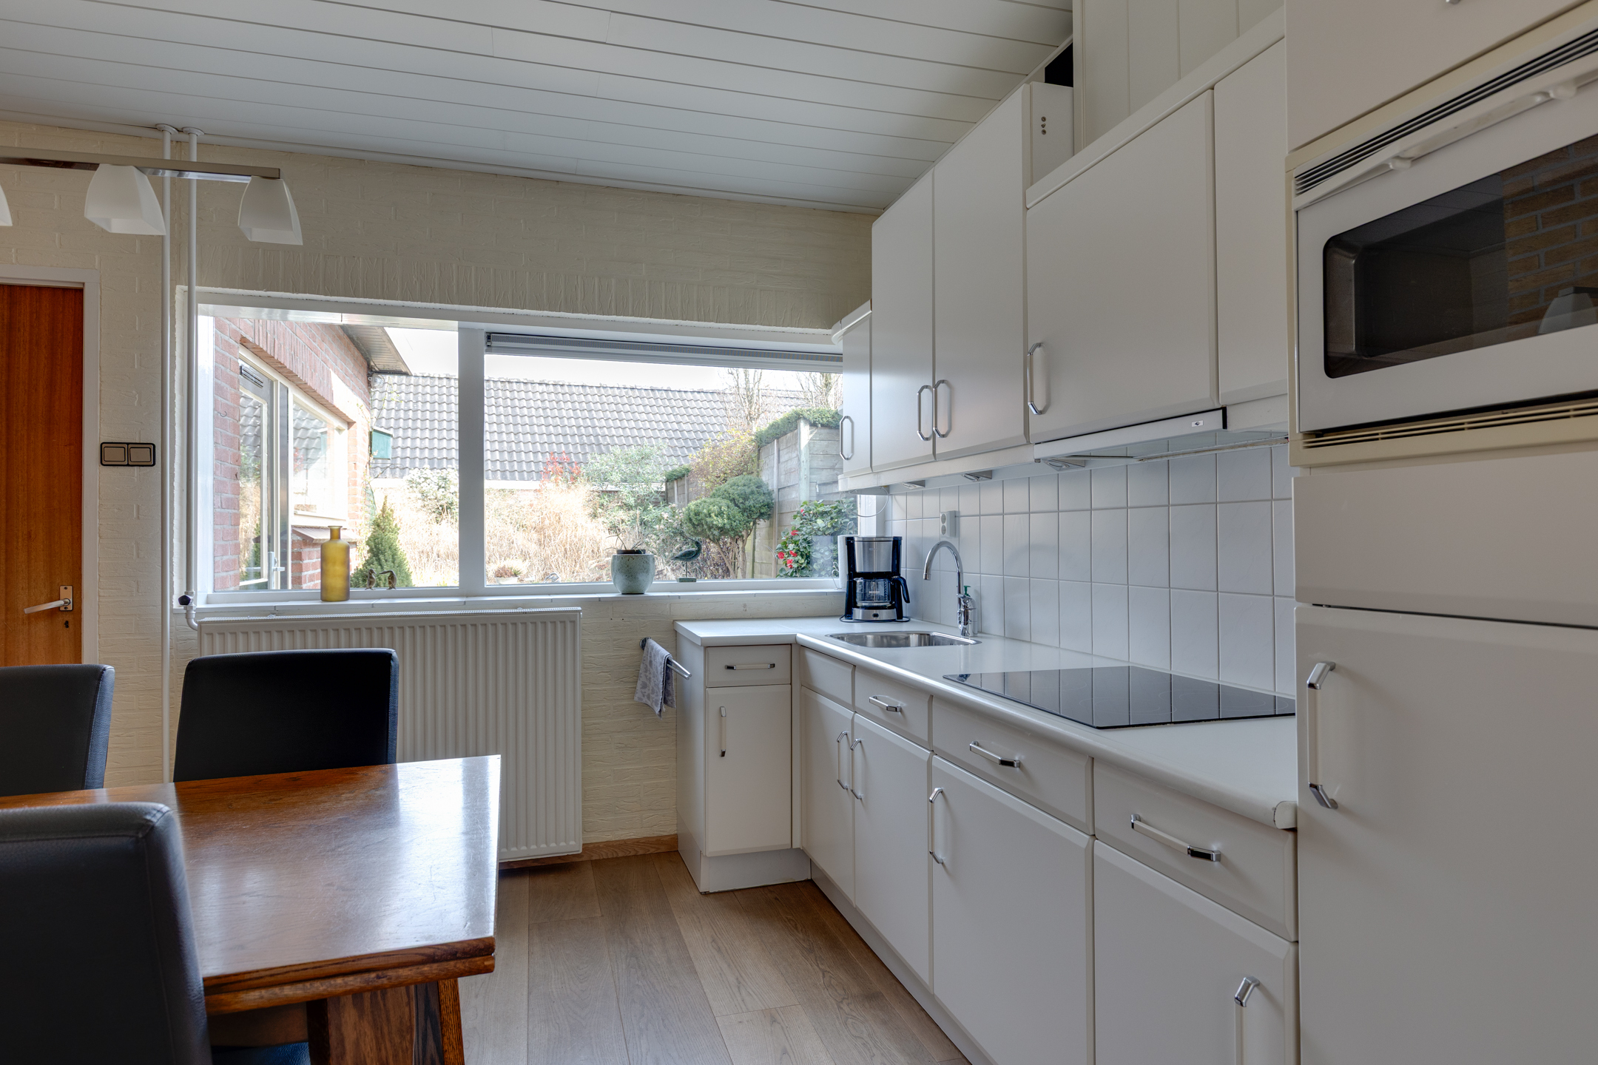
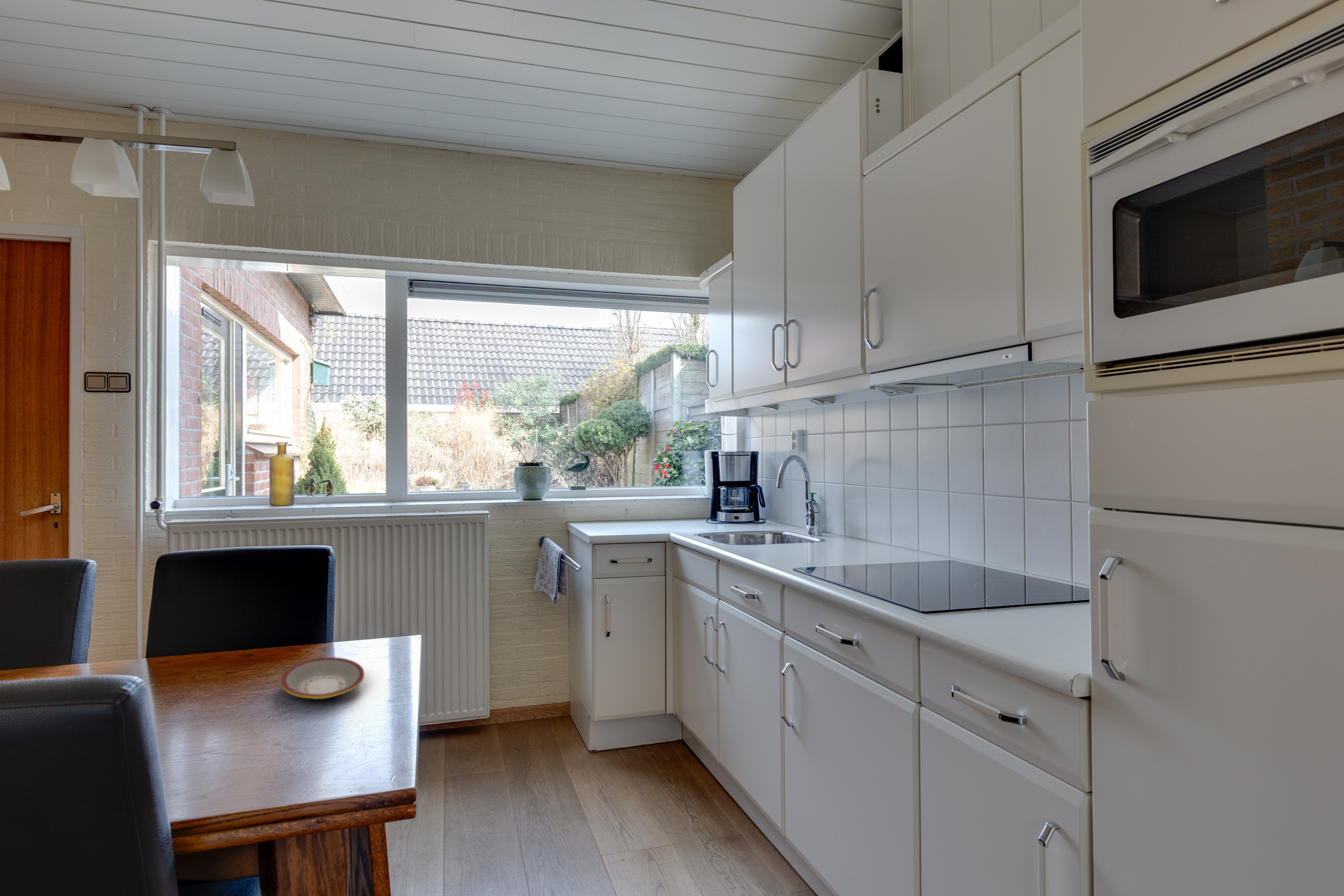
+ plate (323, 681)
